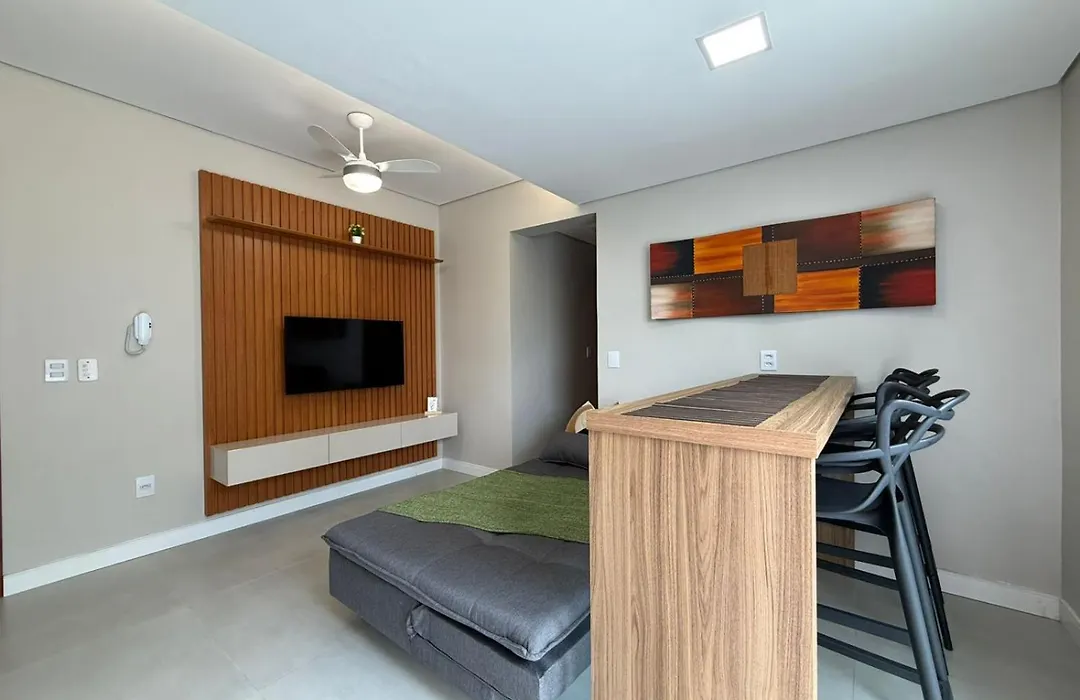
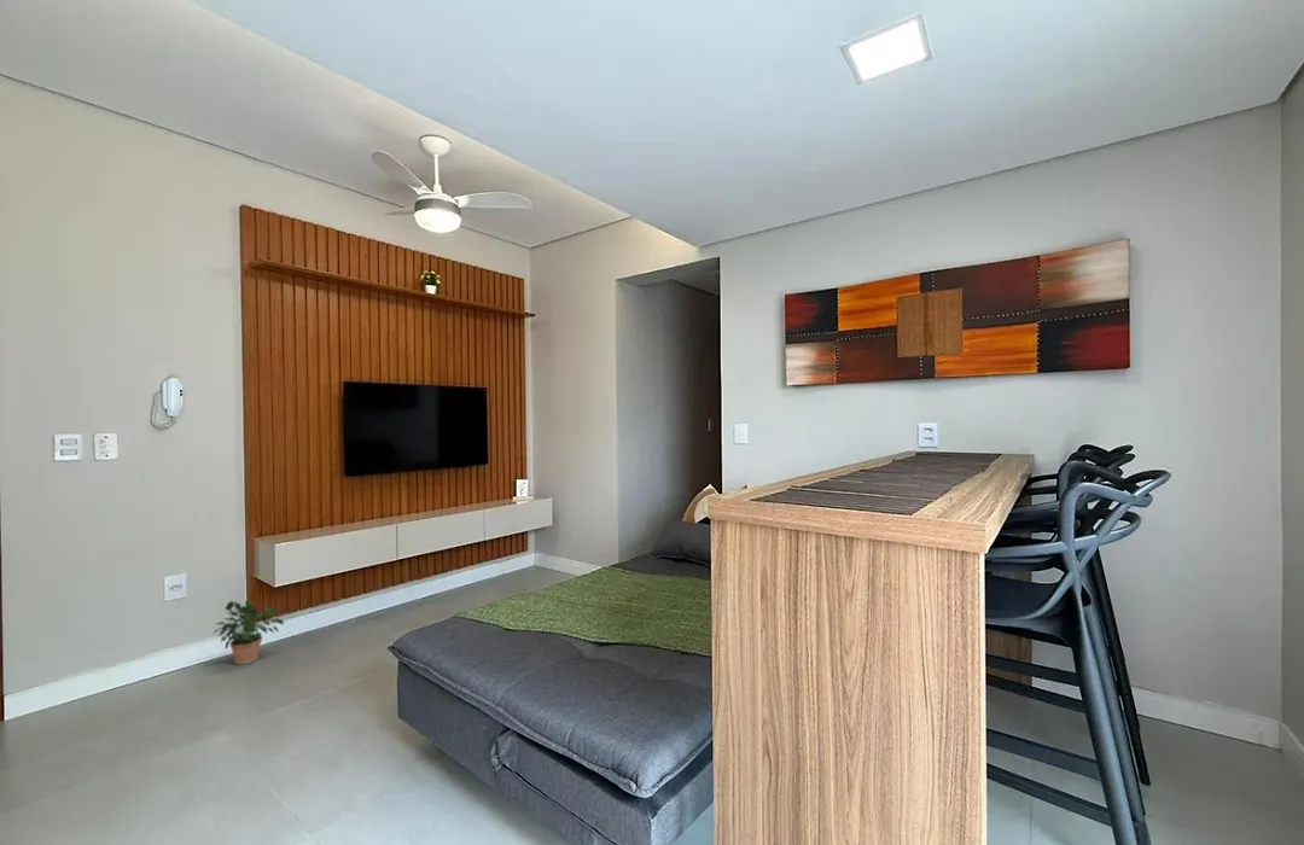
+ potted plant (251, 627)
